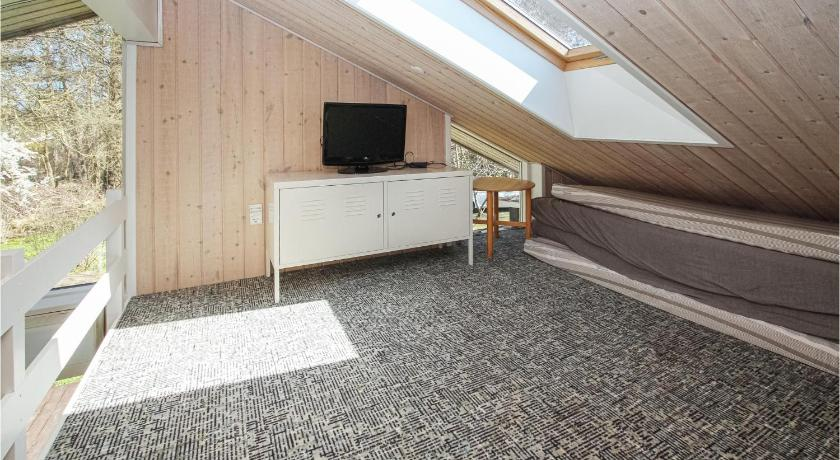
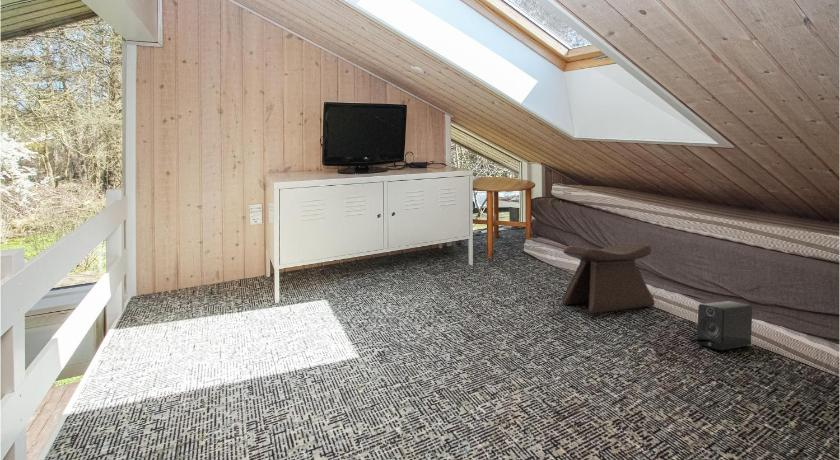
+ stool (607, 274)
+ speaker (724, 324)
